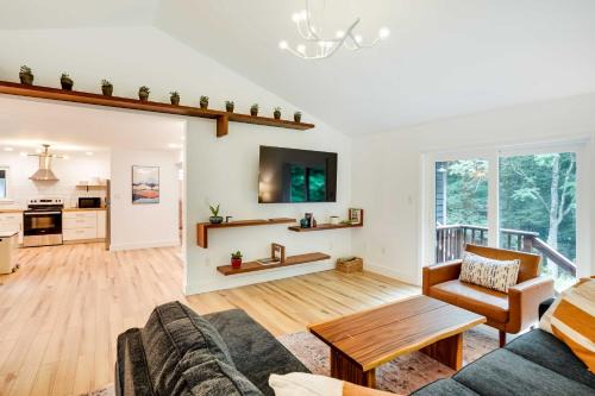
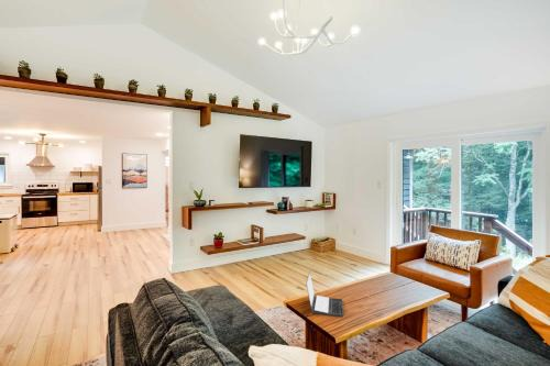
+ laptop (324, 297)
